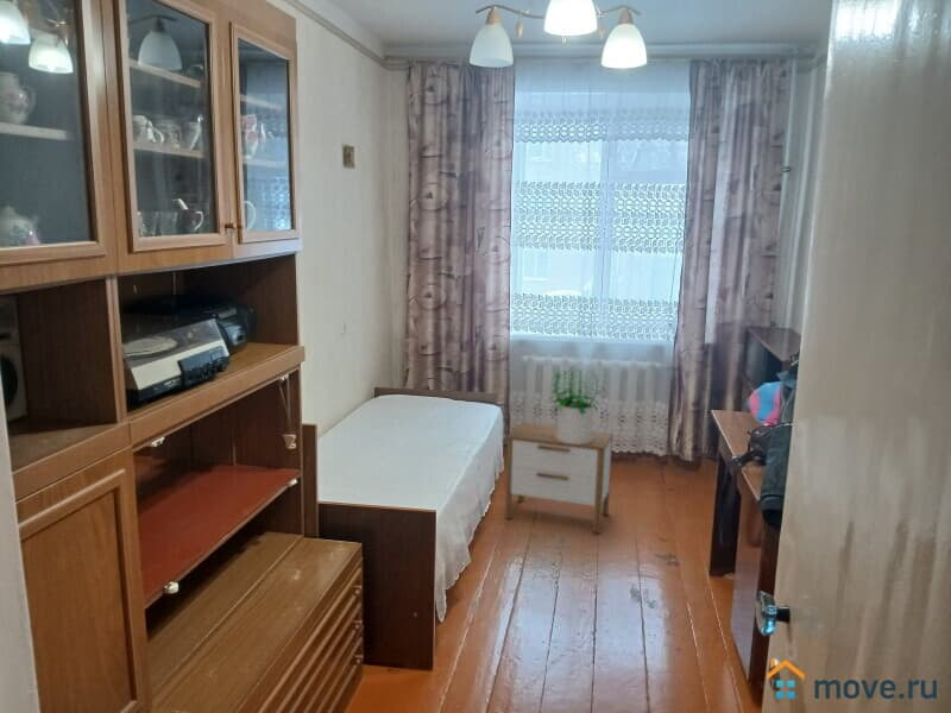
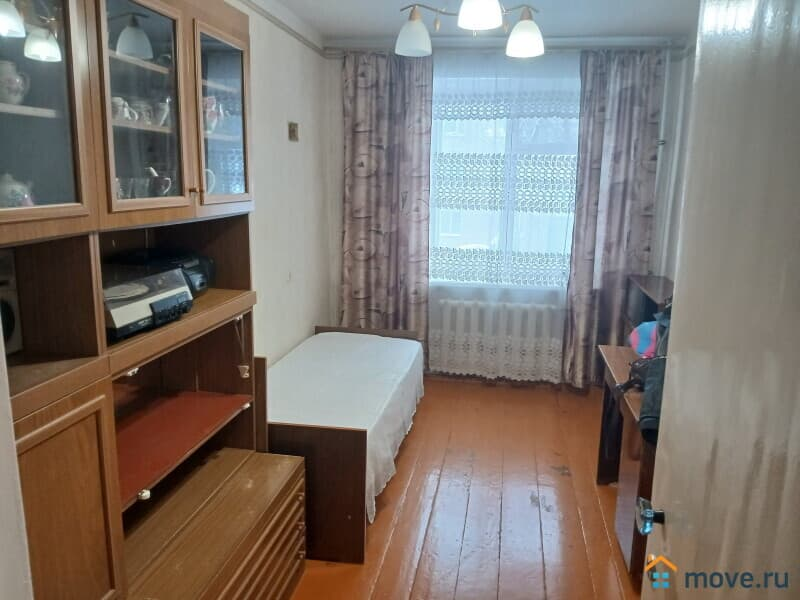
- nightstand (558, 475)
- potted plant (572, 403)
